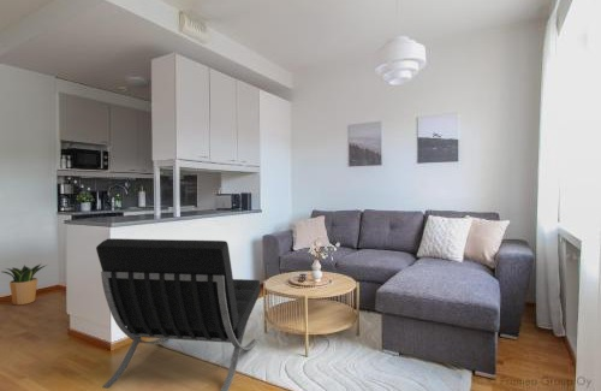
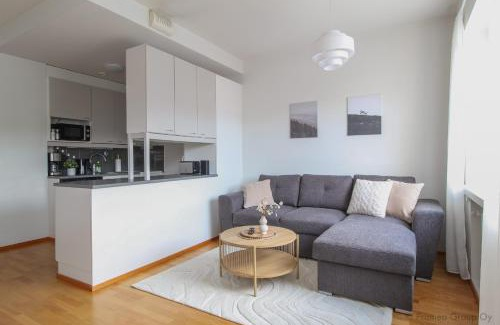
- lounge chair (191, 296)
- potted plant (25, 283)
